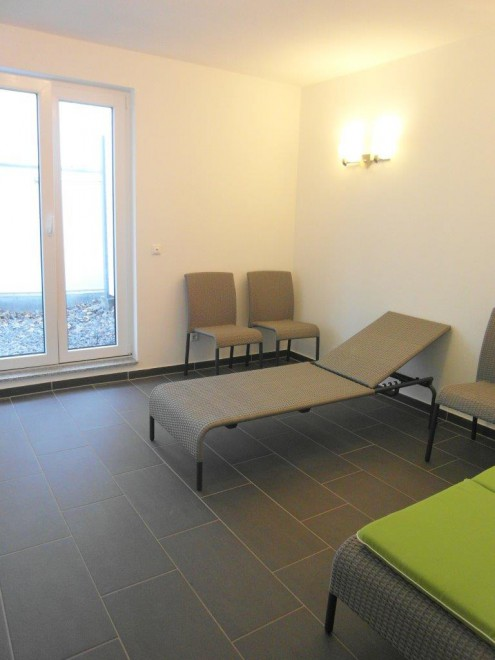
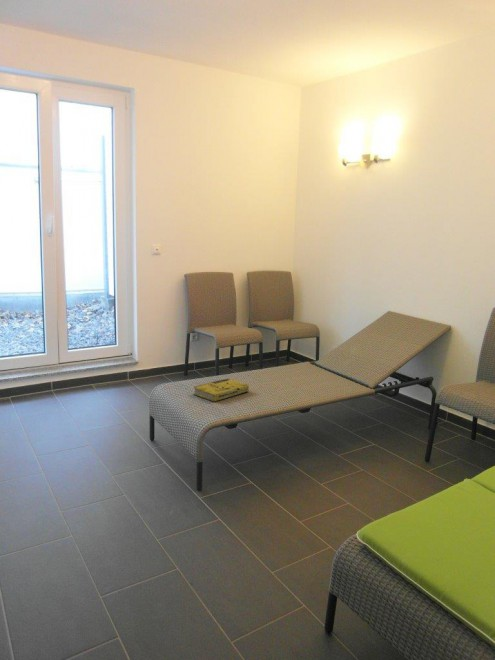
+ book (221, 388)
